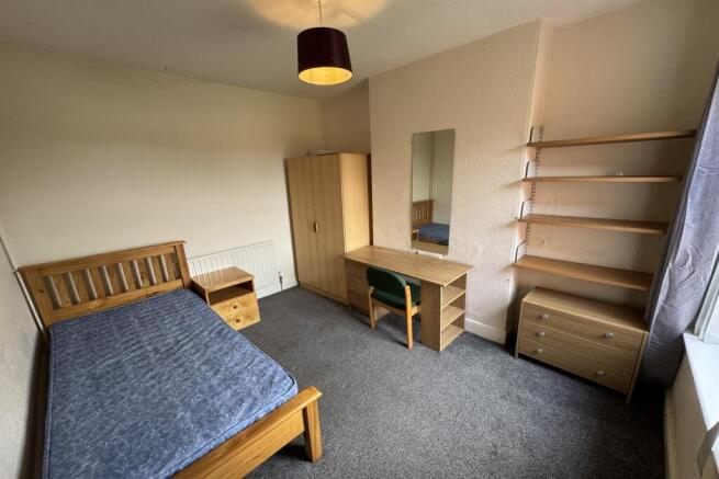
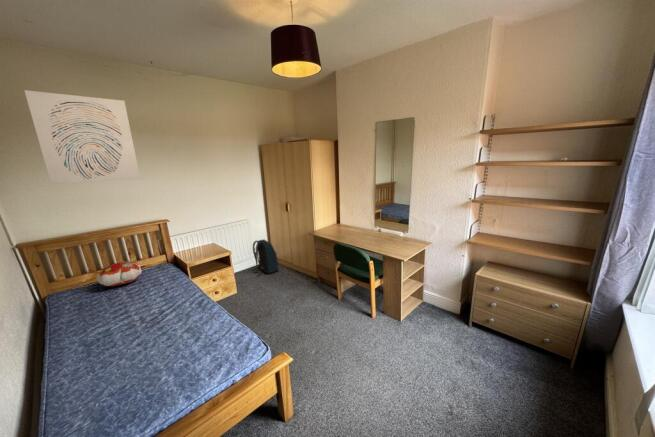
+ decorative pillow (120, 273)
+ wall art (89, 139)
+ backpack (263, 255)
